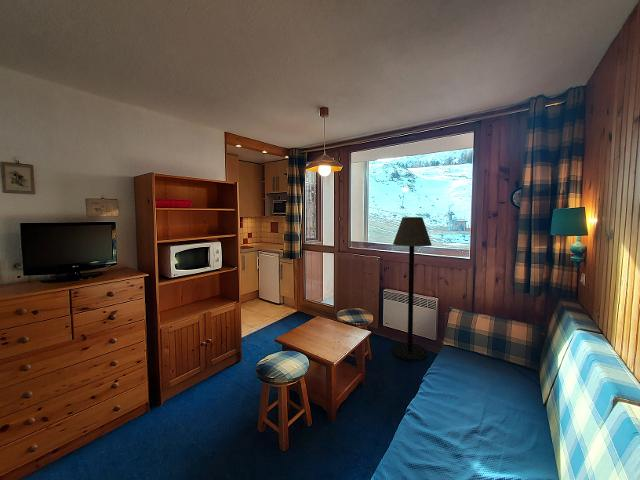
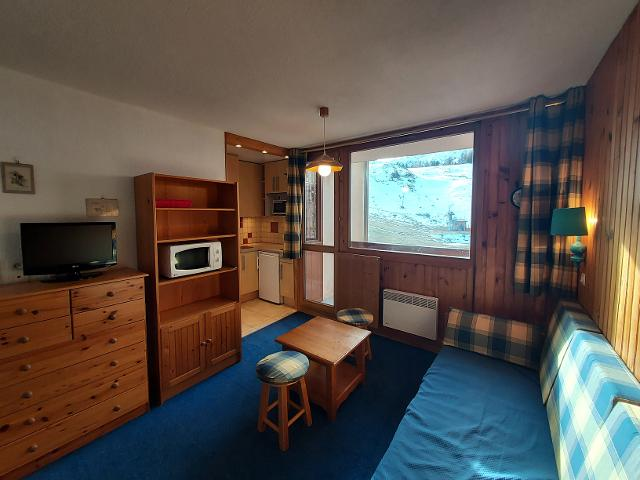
- floor lamp (411, 285)
